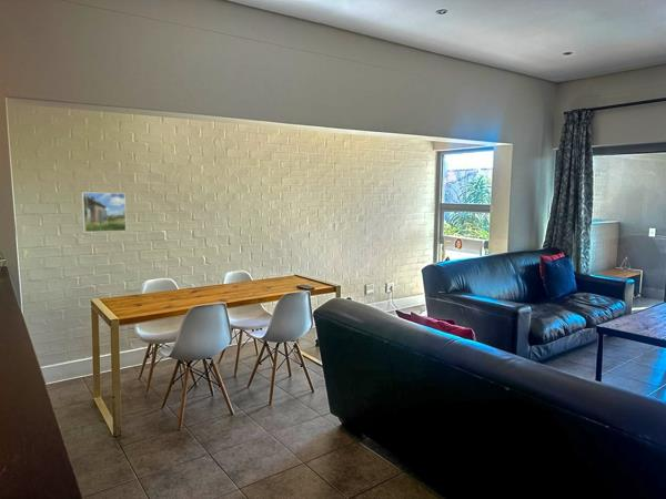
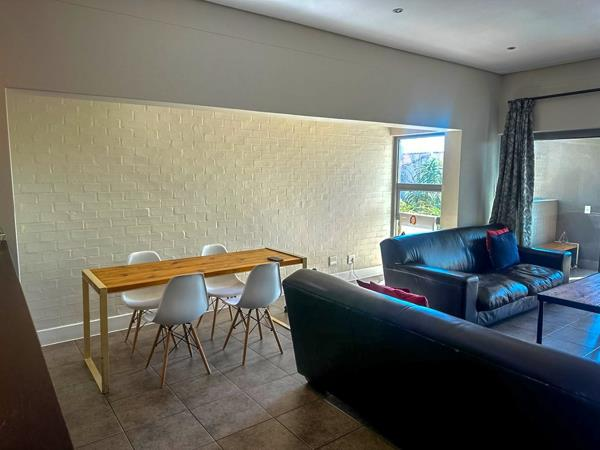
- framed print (104, 212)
